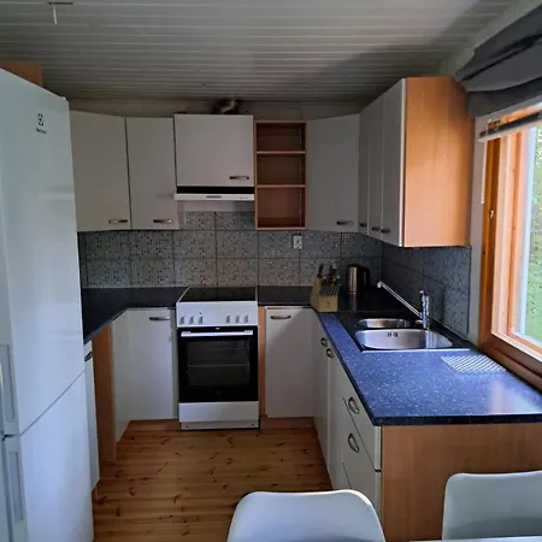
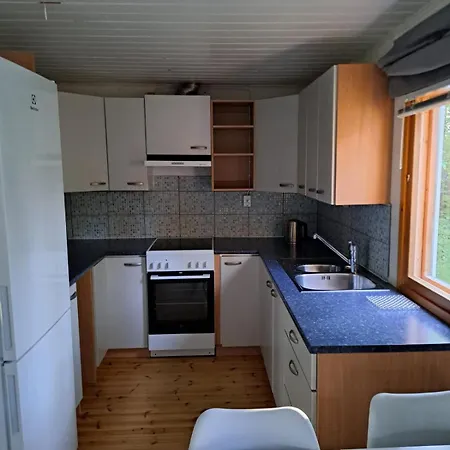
- knife block (324, 283)
